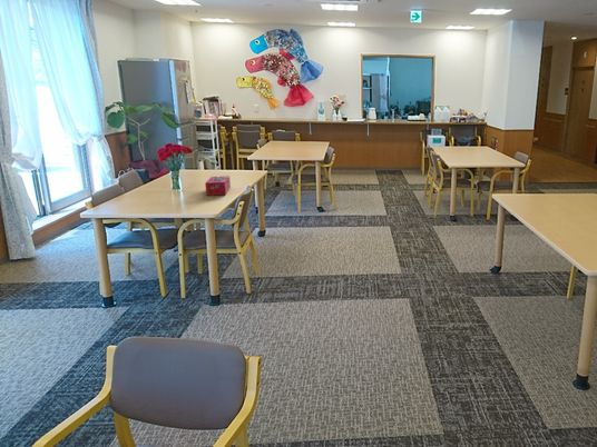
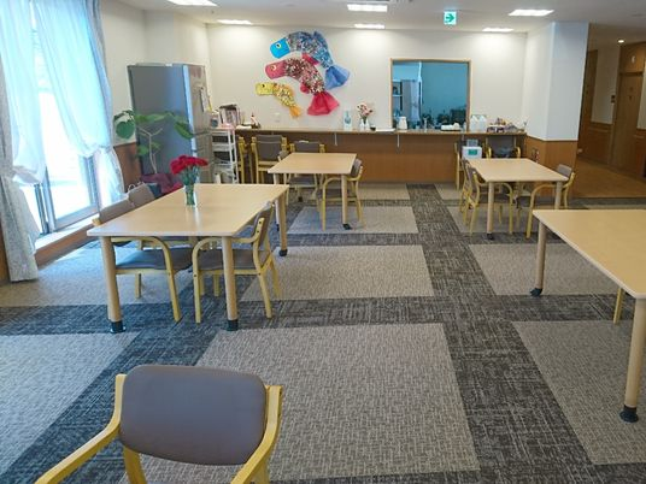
- tissue box (218, 185)
